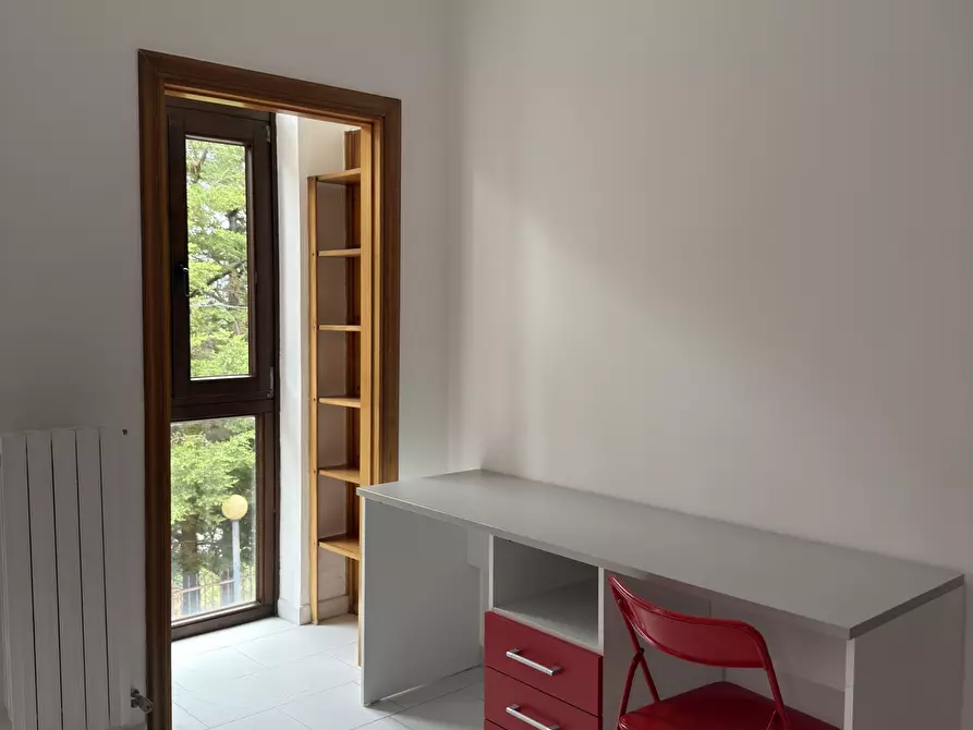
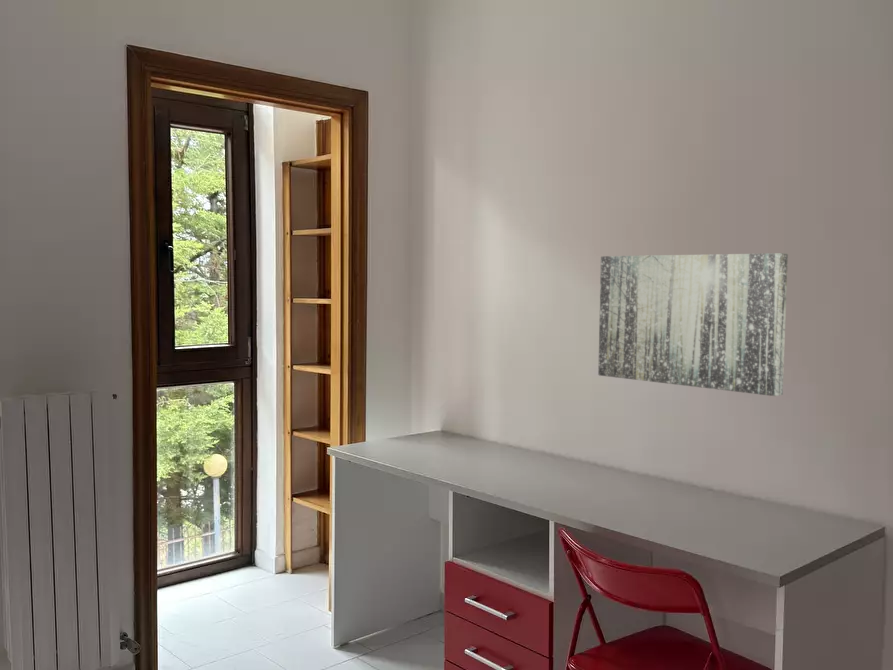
+ wall art (684, 320)
